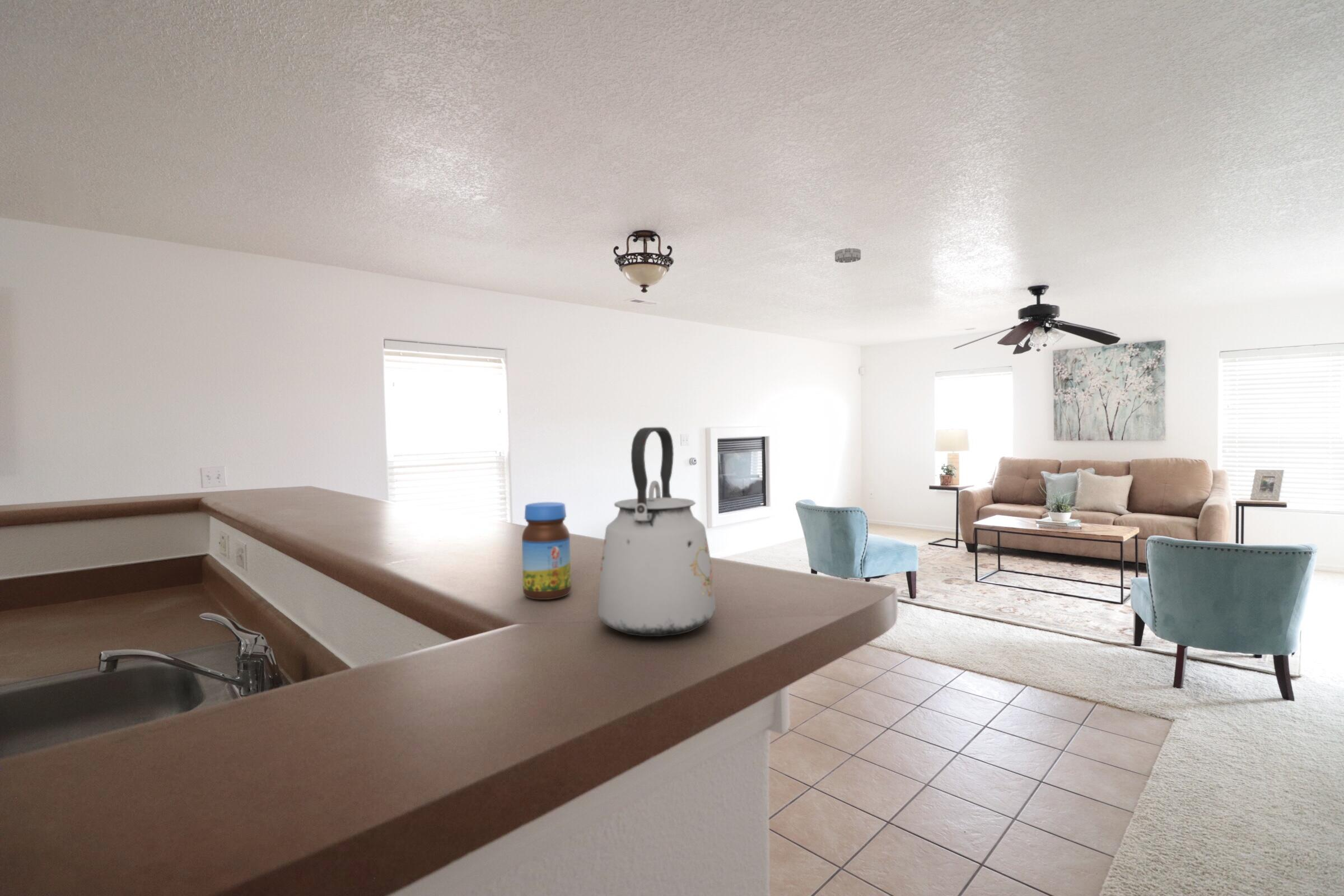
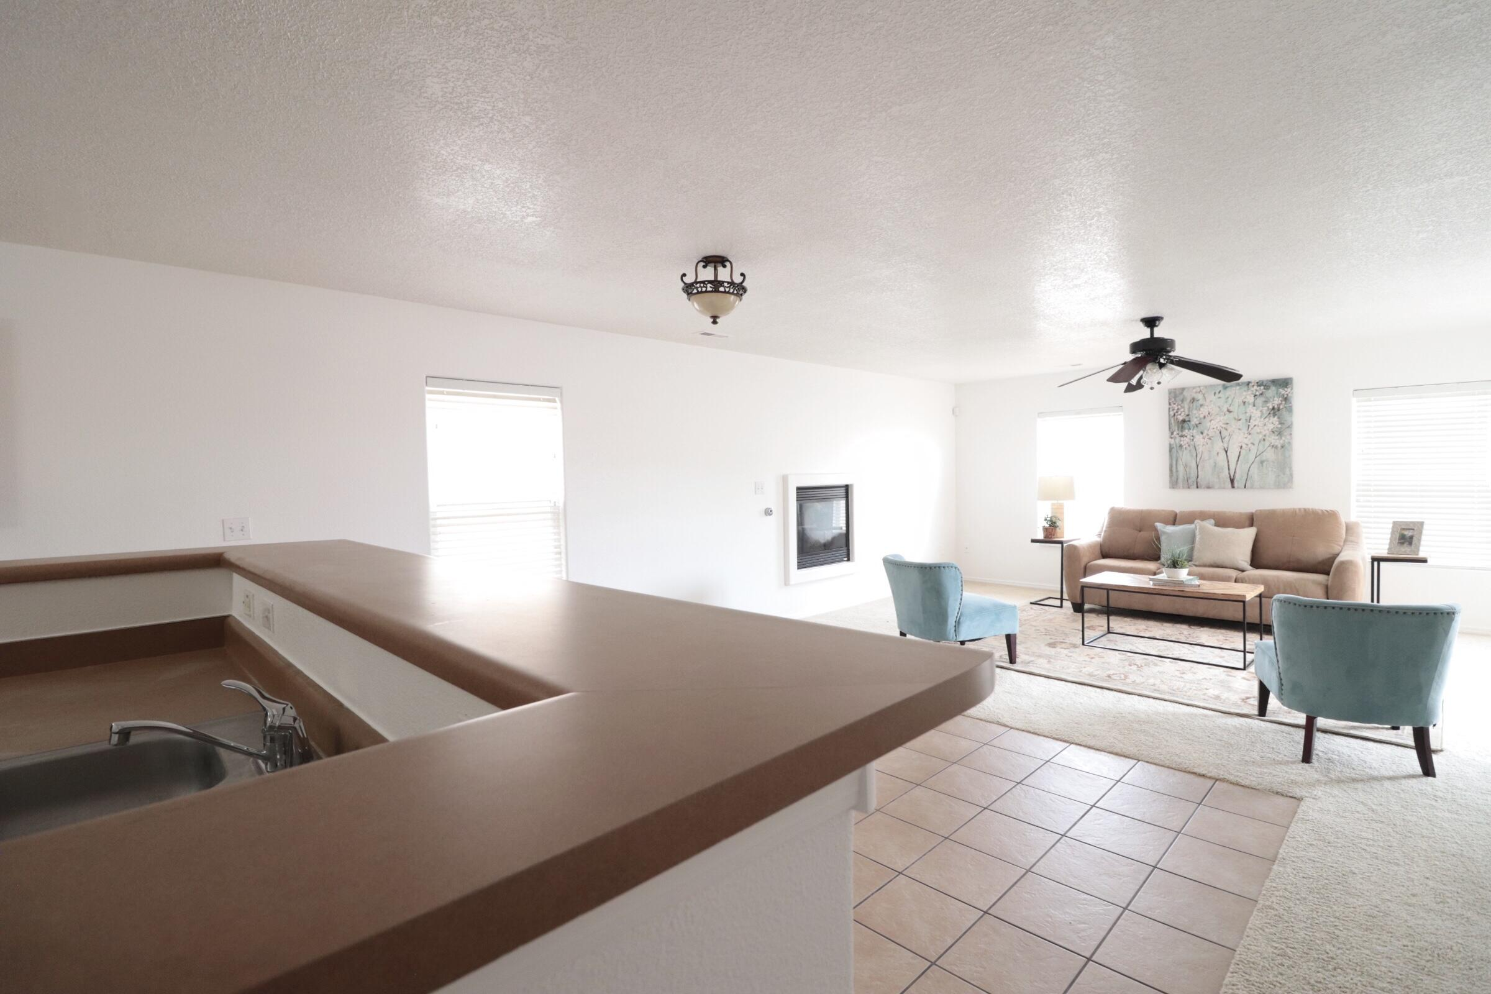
- jar (546, 548)
- kettle (661, 523)
- smoke detector (847, 255)
